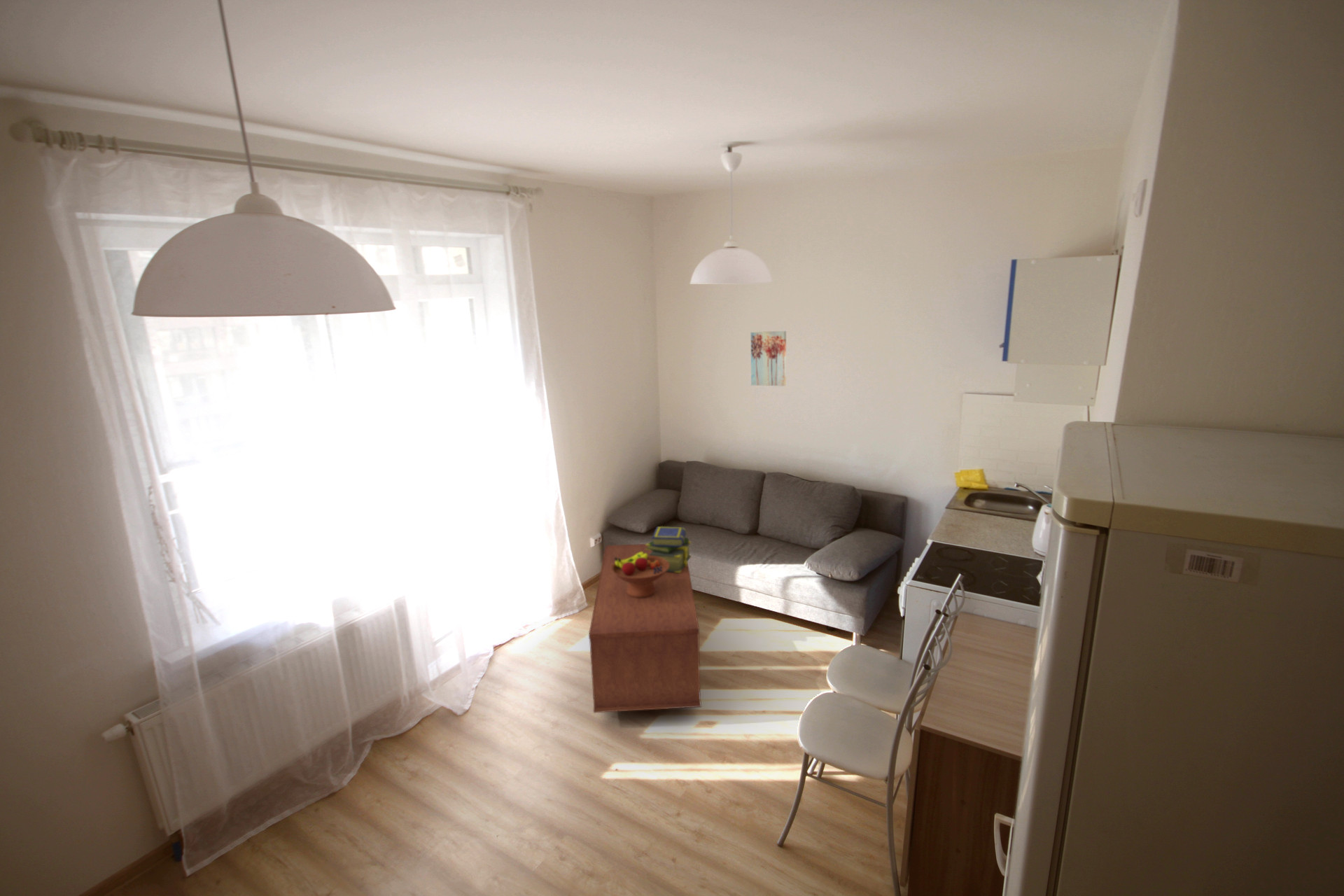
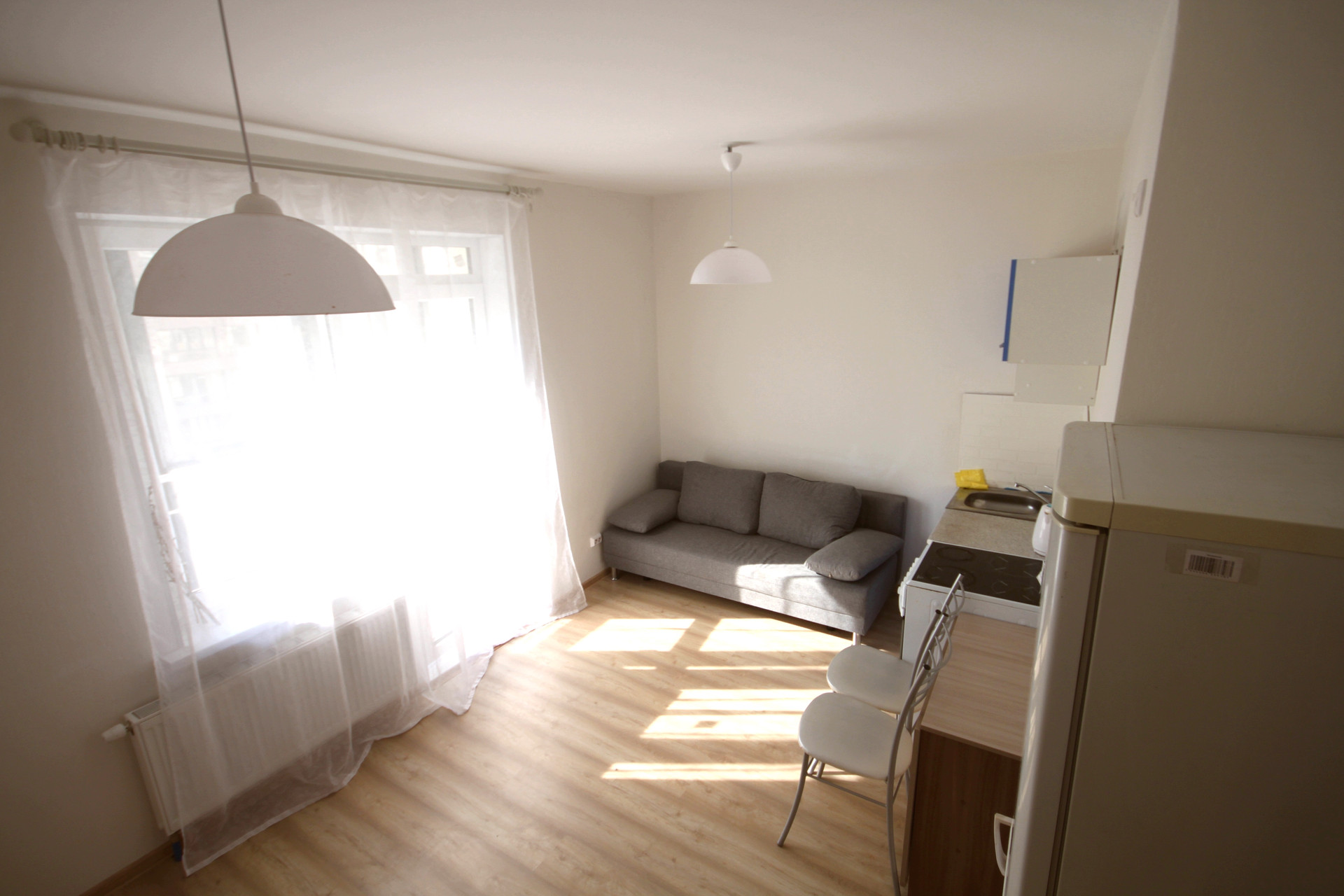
- fruit bowl (640, 573)
- coffee table (646, 618)
- stack of books (668, 547)
- wall art (768, 358)
